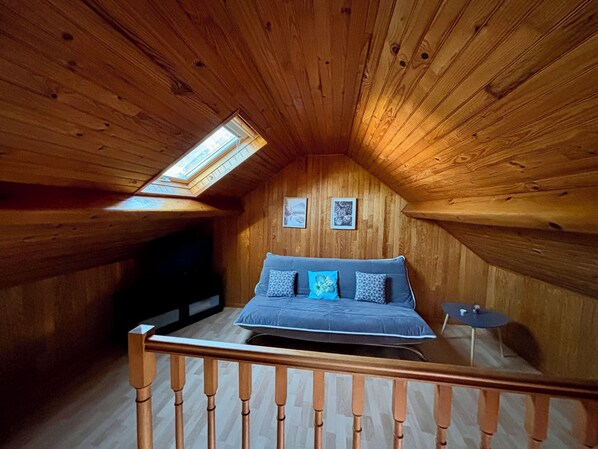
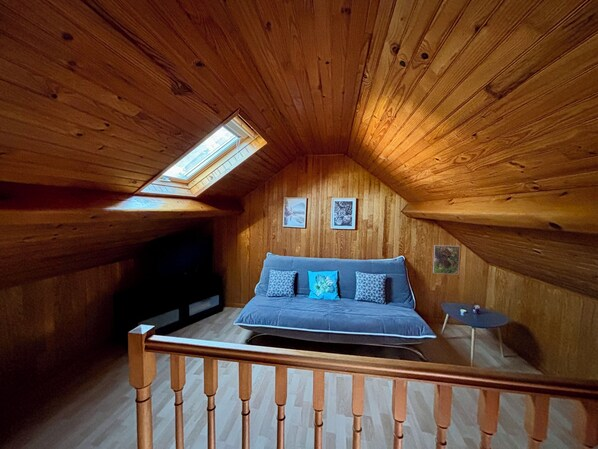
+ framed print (446, 259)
